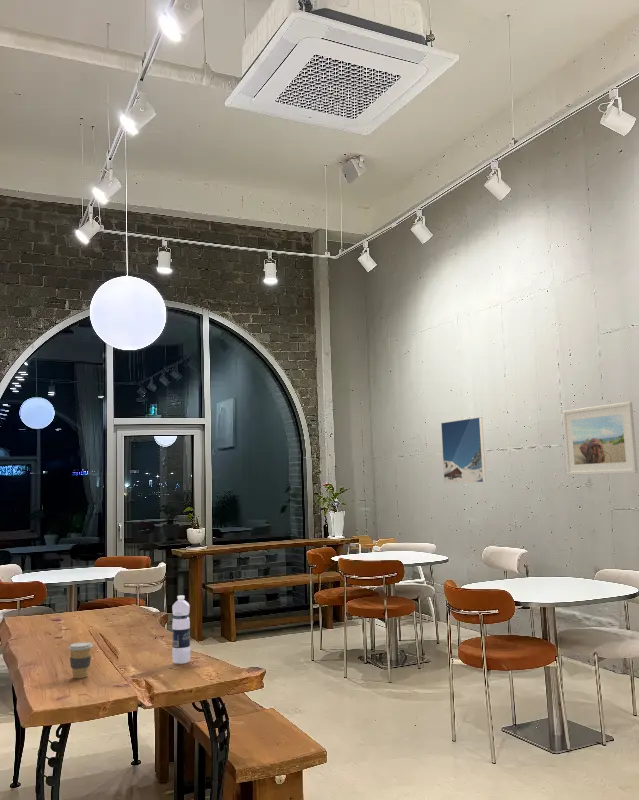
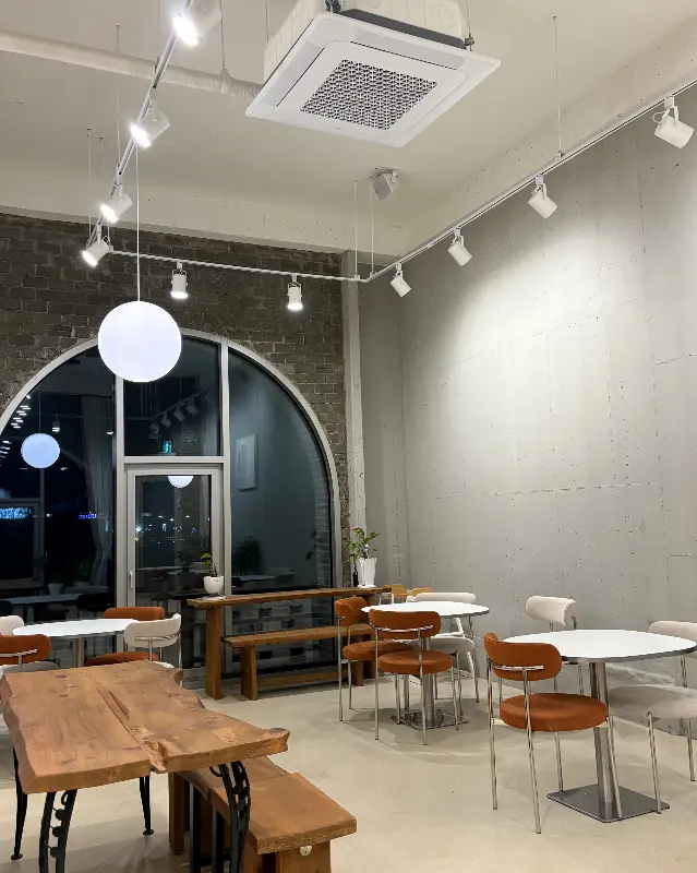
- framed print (598, 440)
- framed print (462, 451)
- coffee cup (80, 660)
- water bottle (181, 628)
